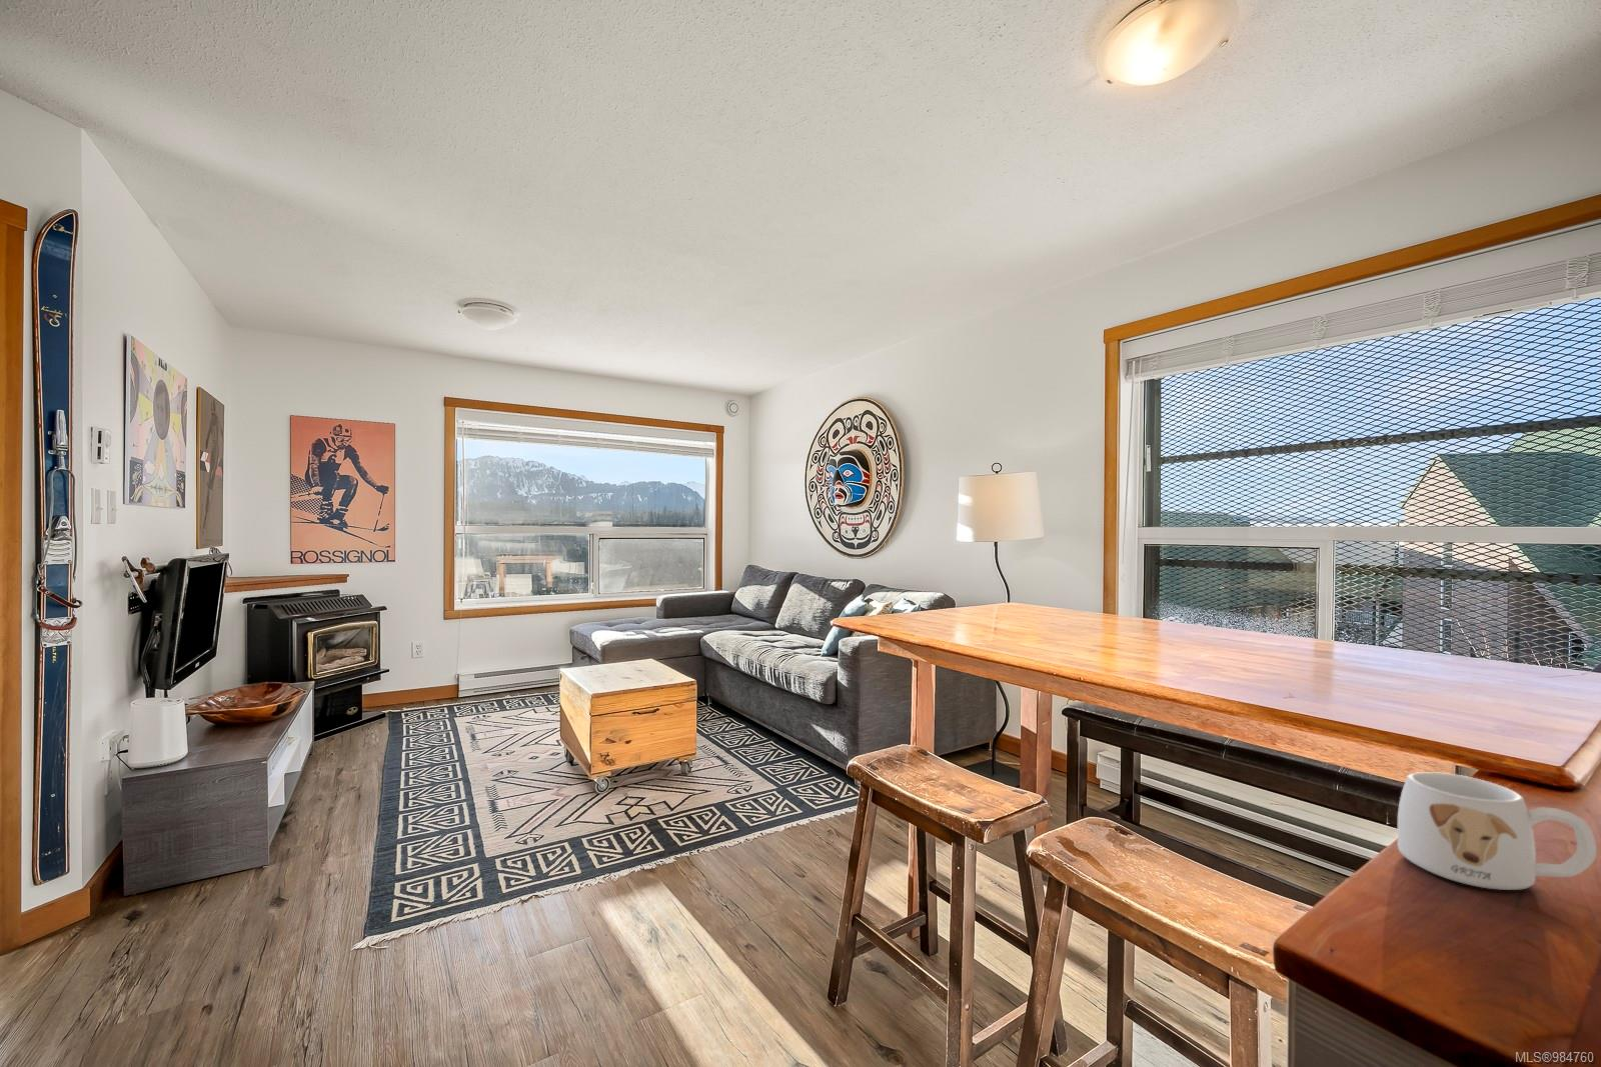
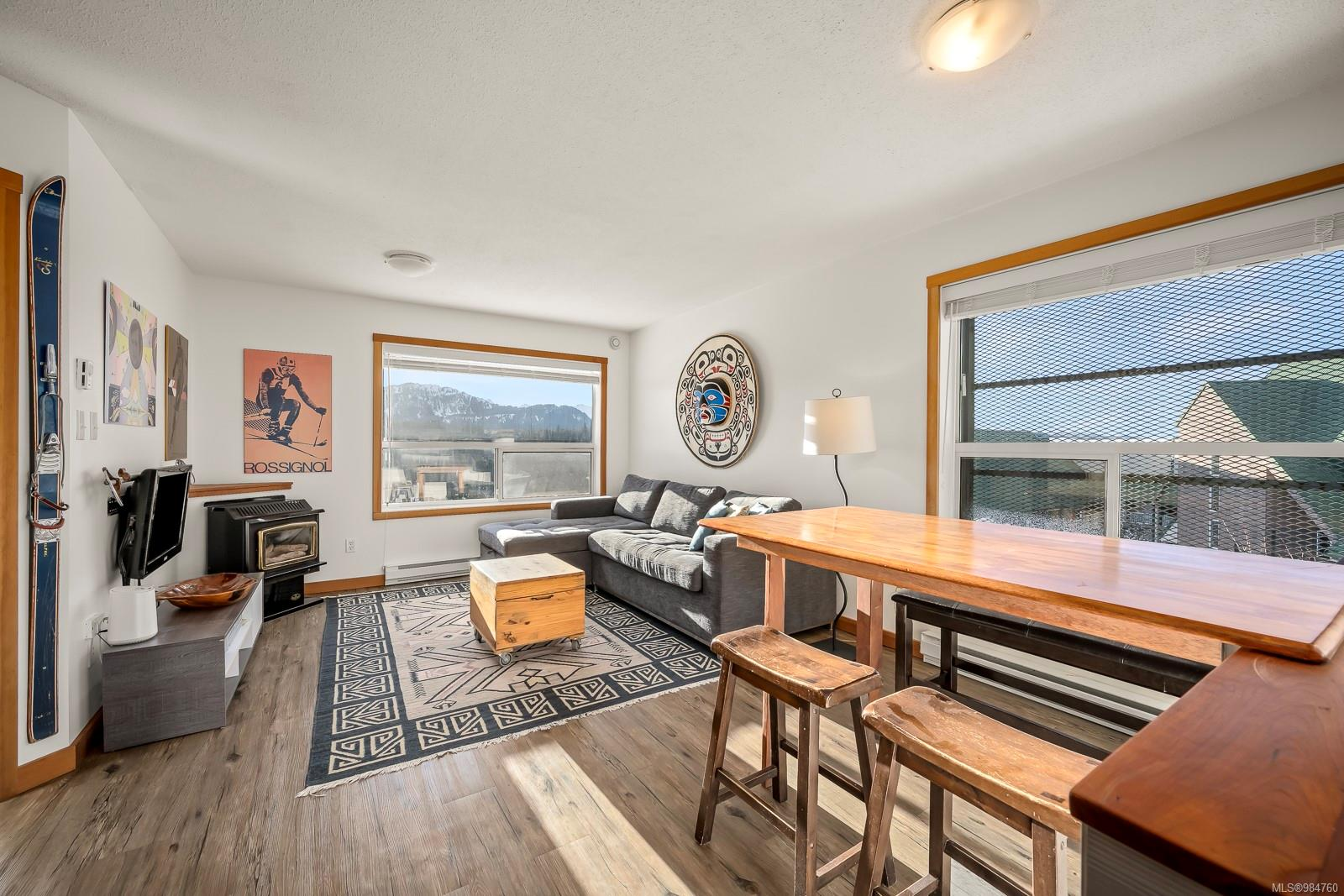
- mug (1489, 834)
